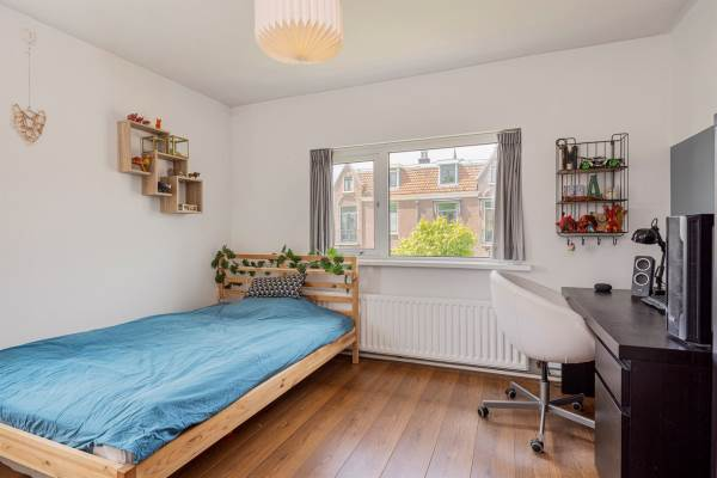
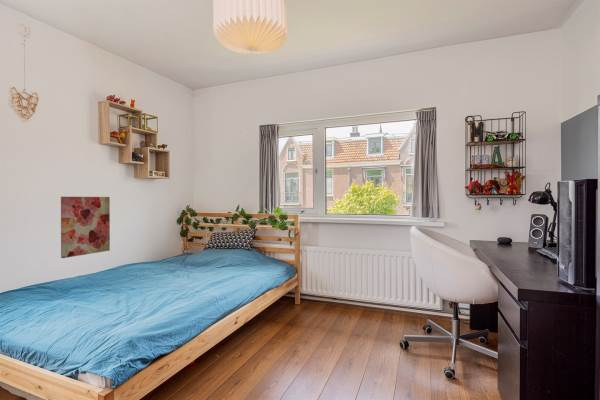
+ wall art (86, 225)
